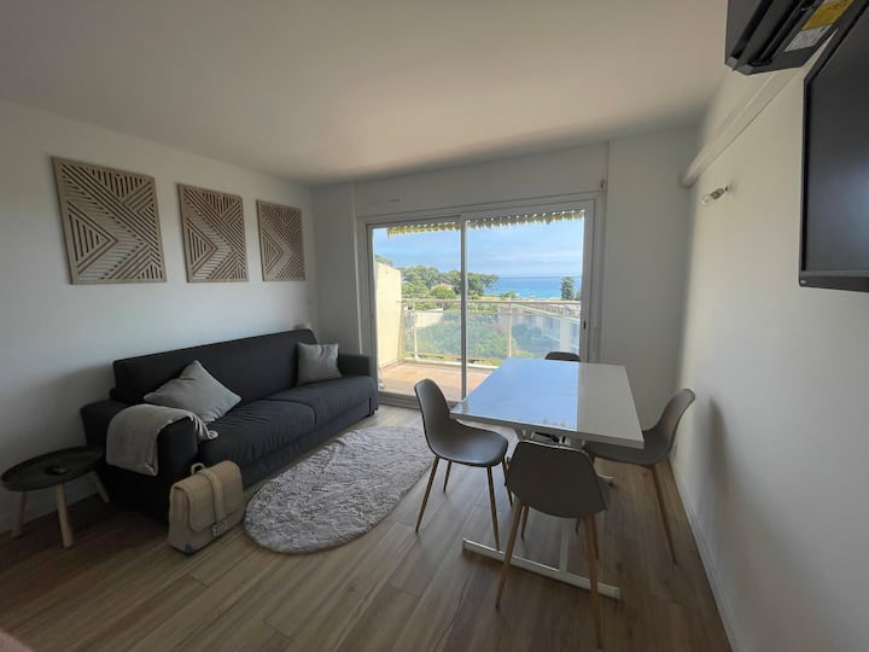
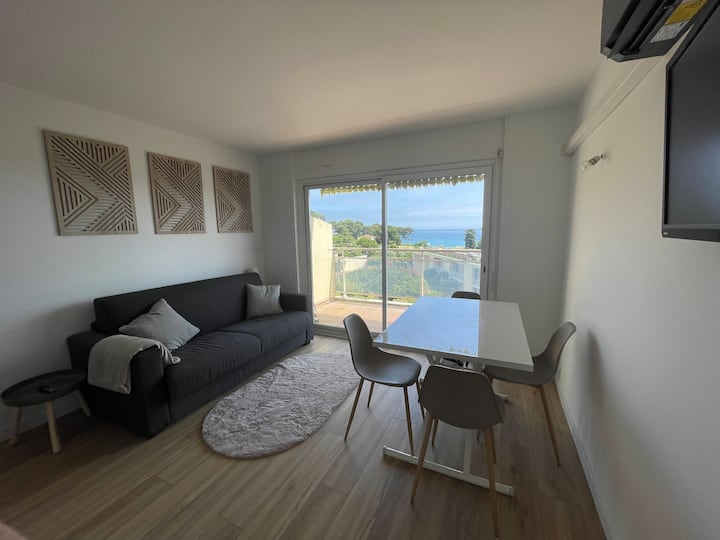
- backpack (209, 501)
